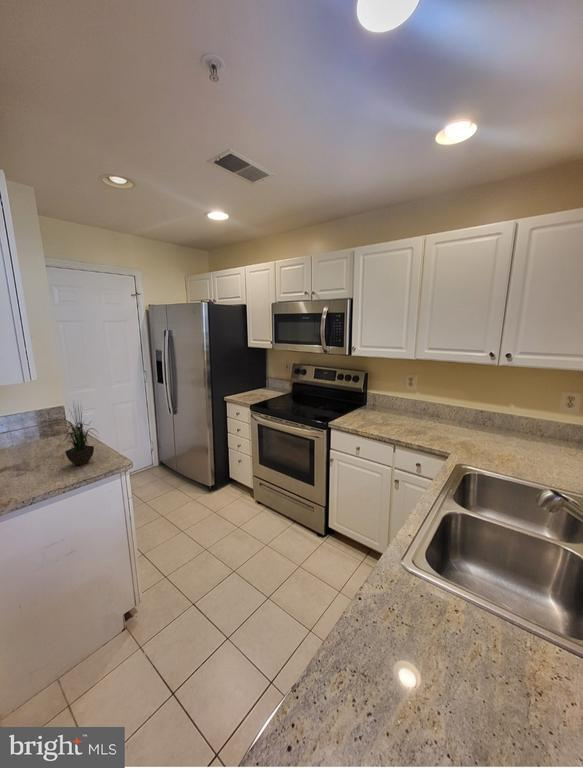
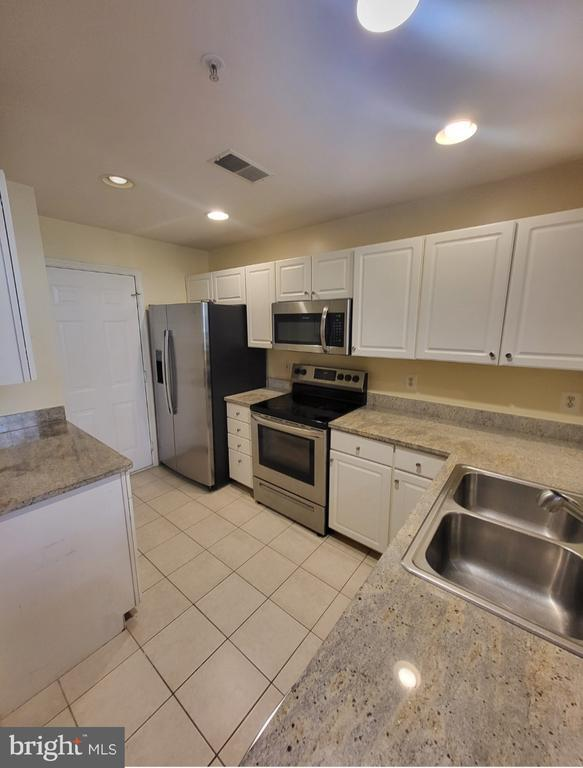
- potted plant (78, 427)
